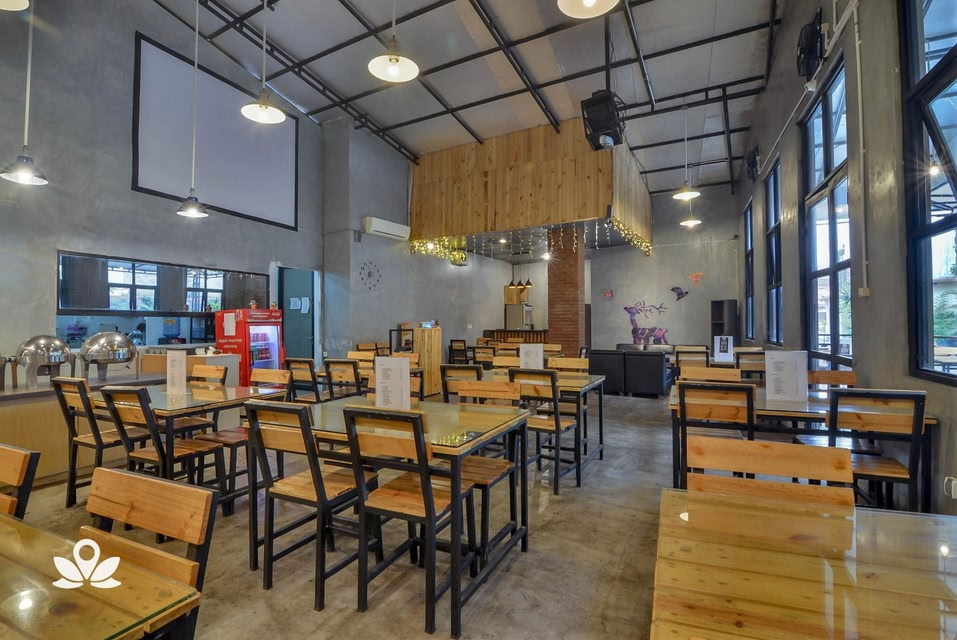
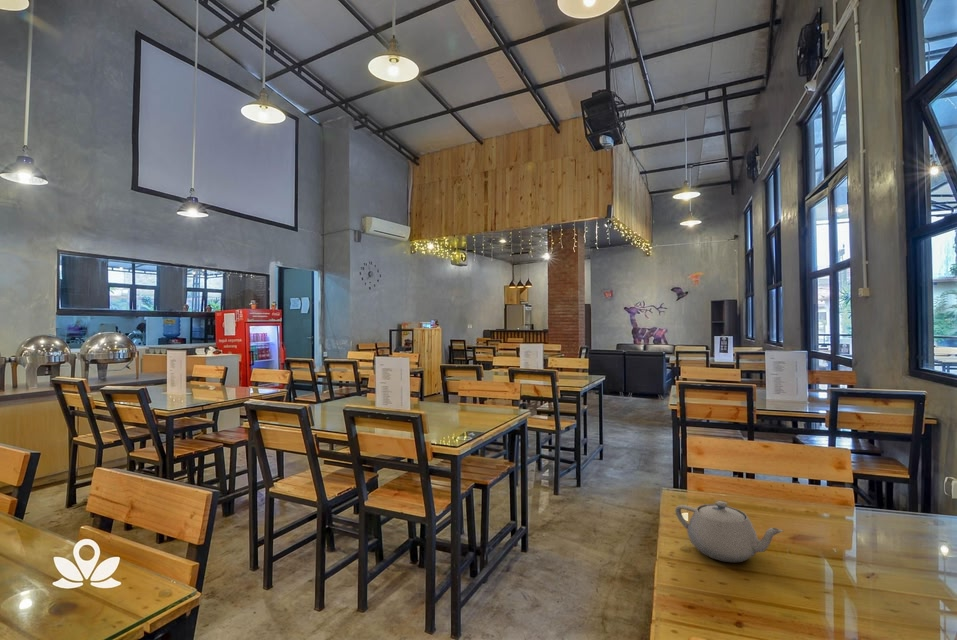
+ teapot (725, 527)
